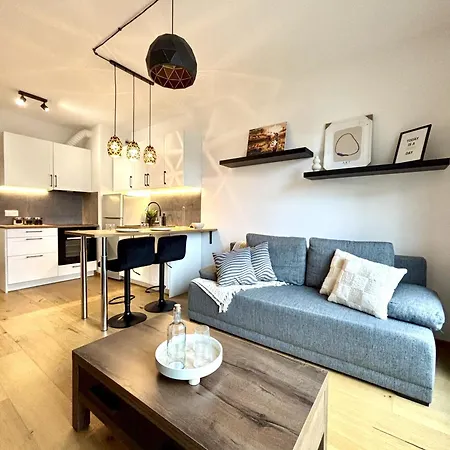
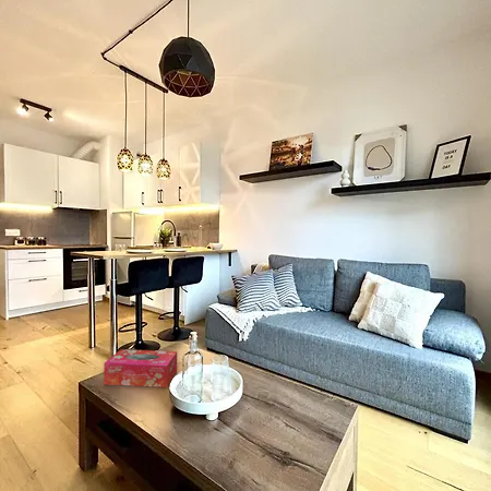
+ tissue box (142, 367)
